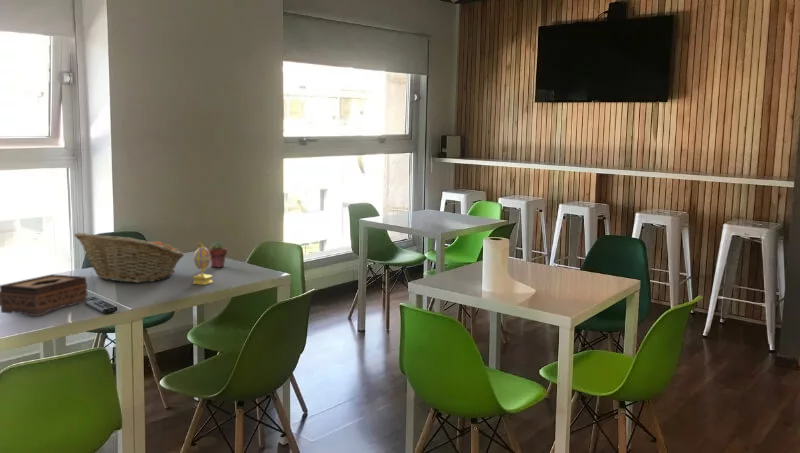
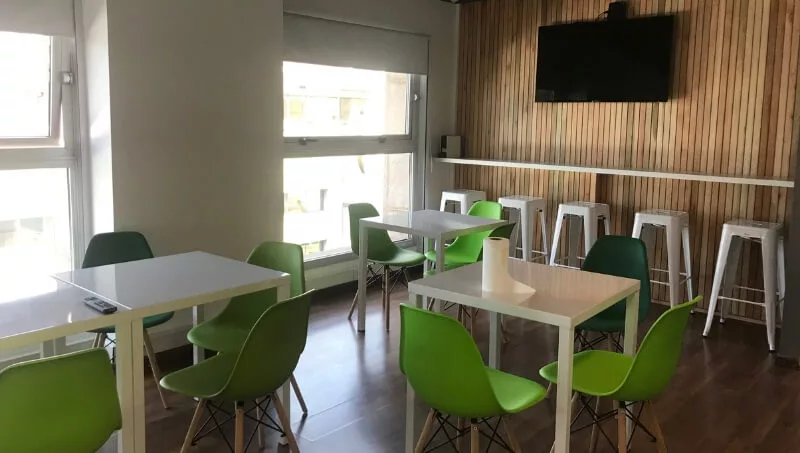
- decorative egg (202, 262)
- fruit basket (129, 254)
- tissue box (44, 294)
- potted succulent (217, 254)
